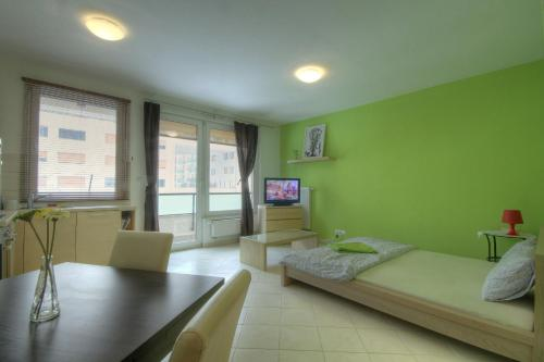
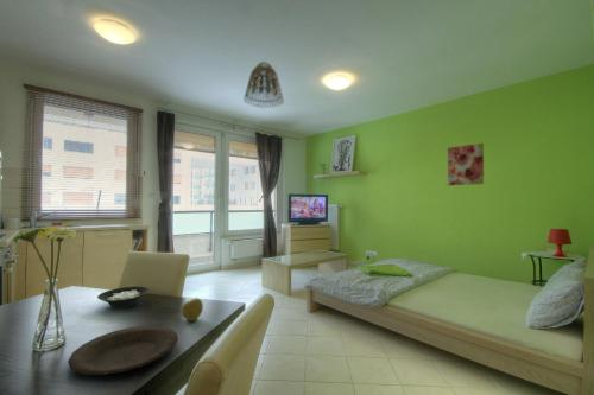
+ wall art (465, 165)
+ plate (127, 350)
+ apple (191, 308)
+ lamp shade (263, 82)
+ cereal bowl (124, 298)
